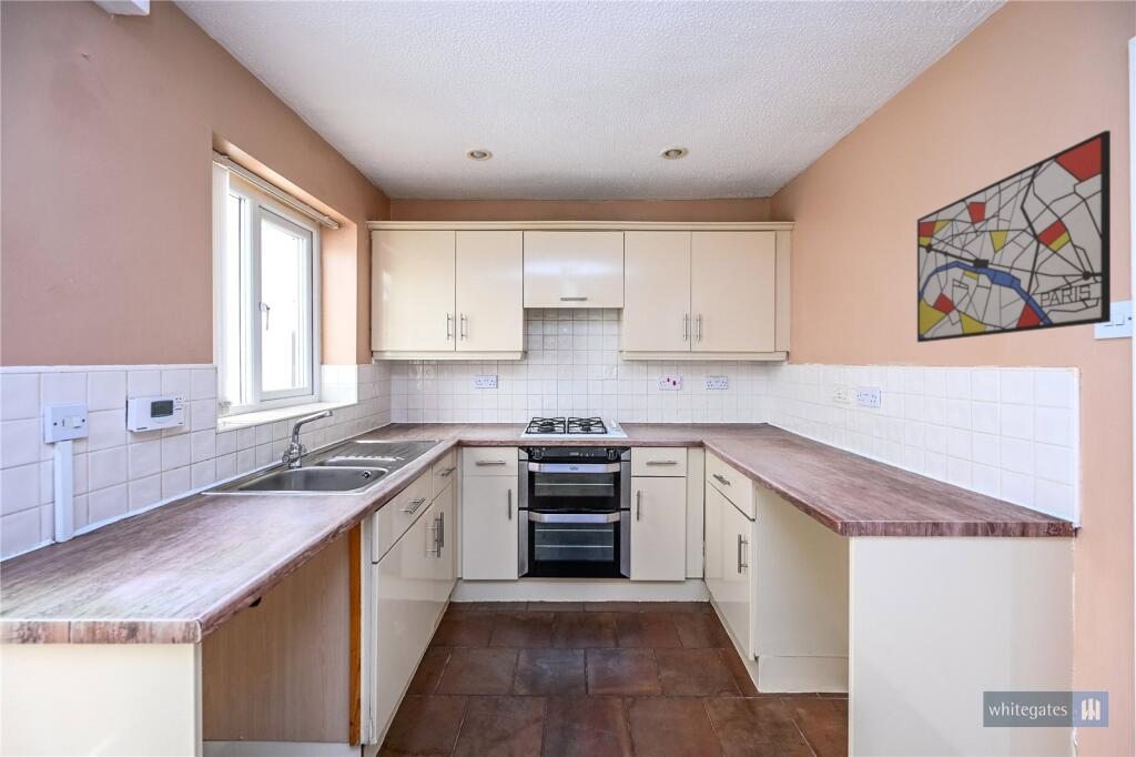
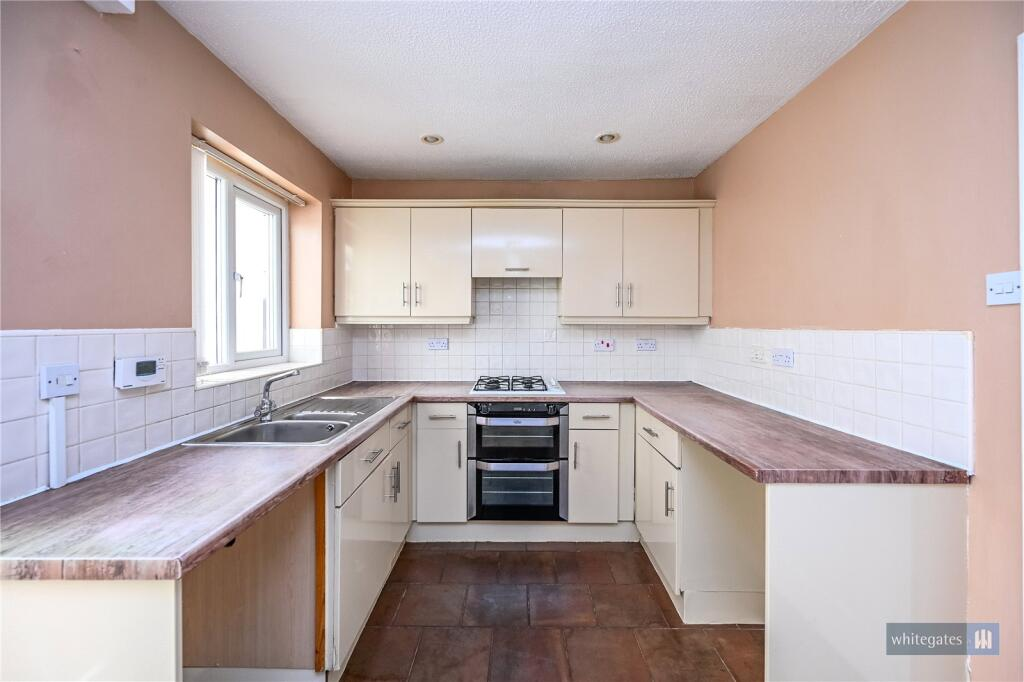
- wall art (992, 259)
